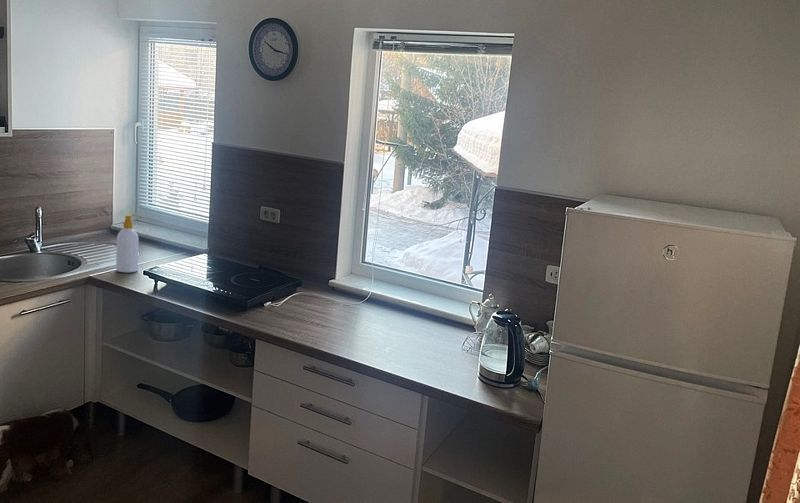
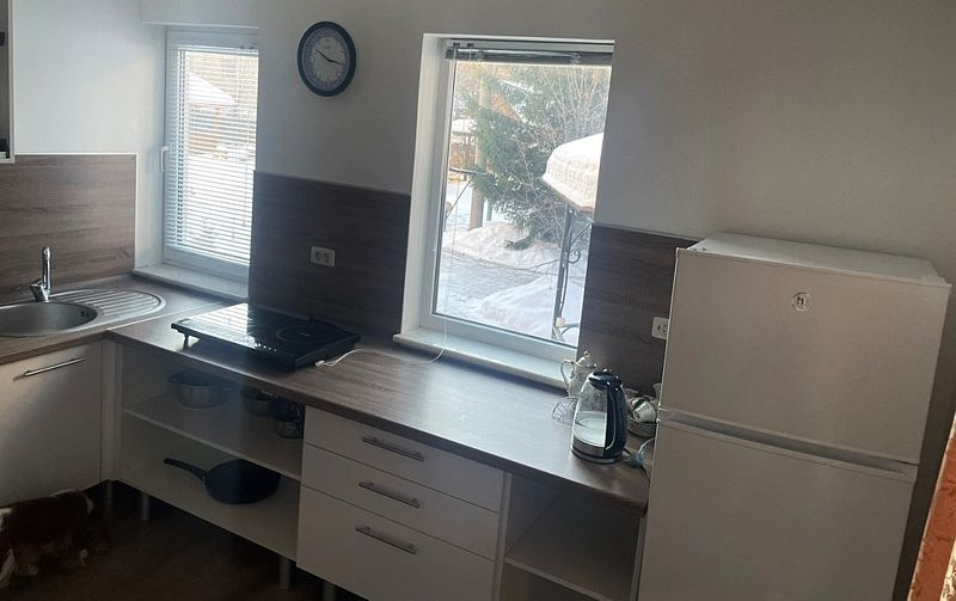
- soap bottle (128, 243)
